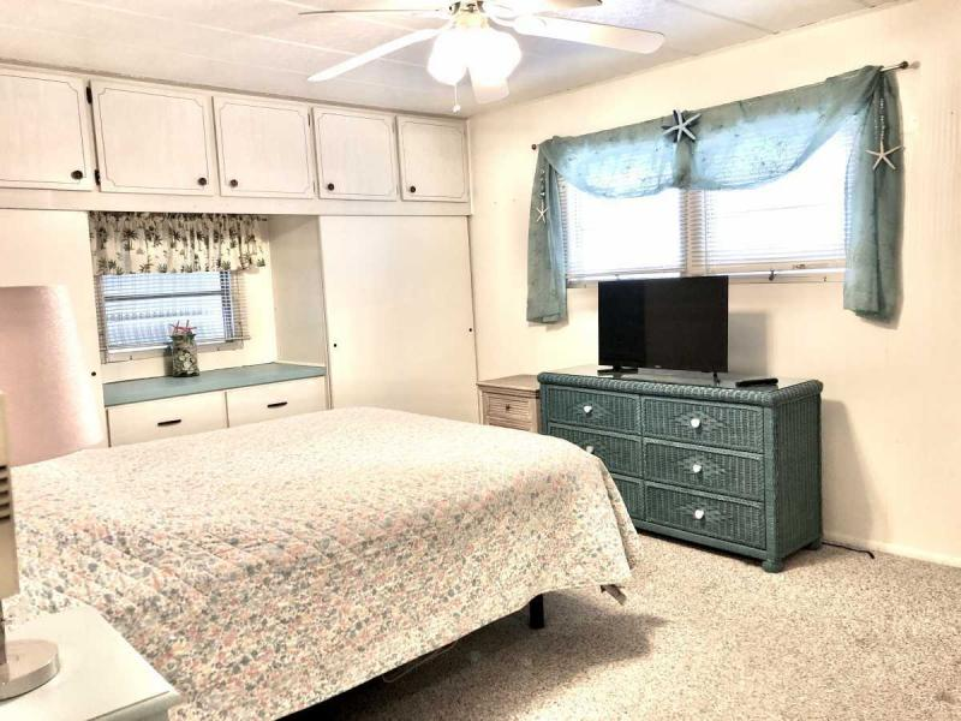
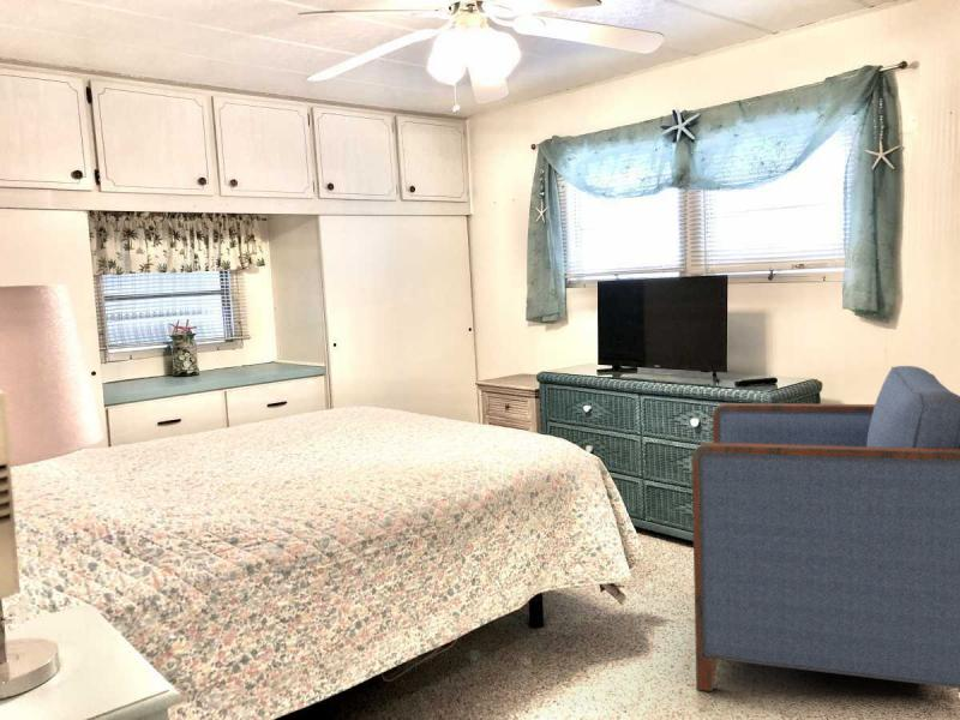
+ armchair (830, 512)
